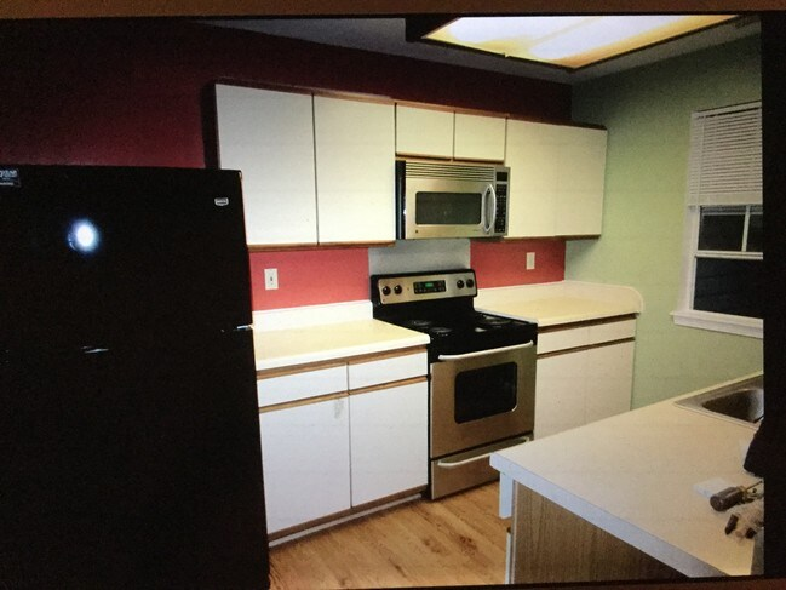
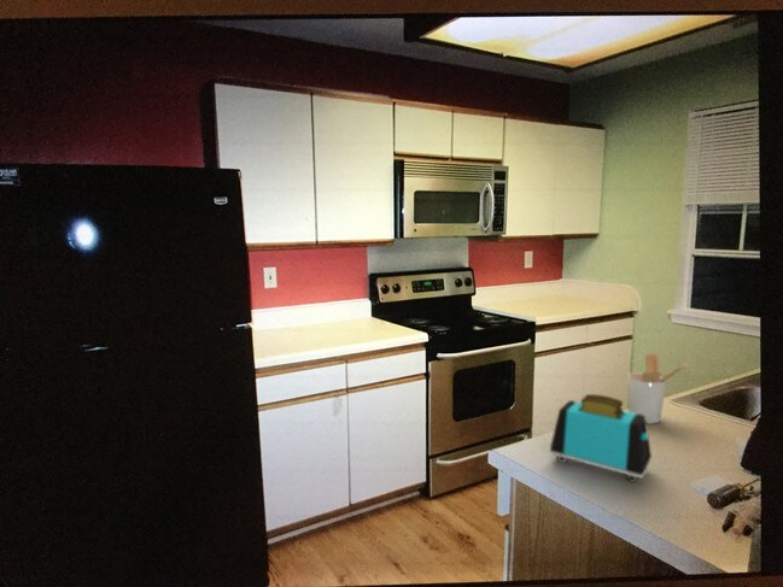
+ utensil holder (655, 389)
+ toaster (600, 432)
